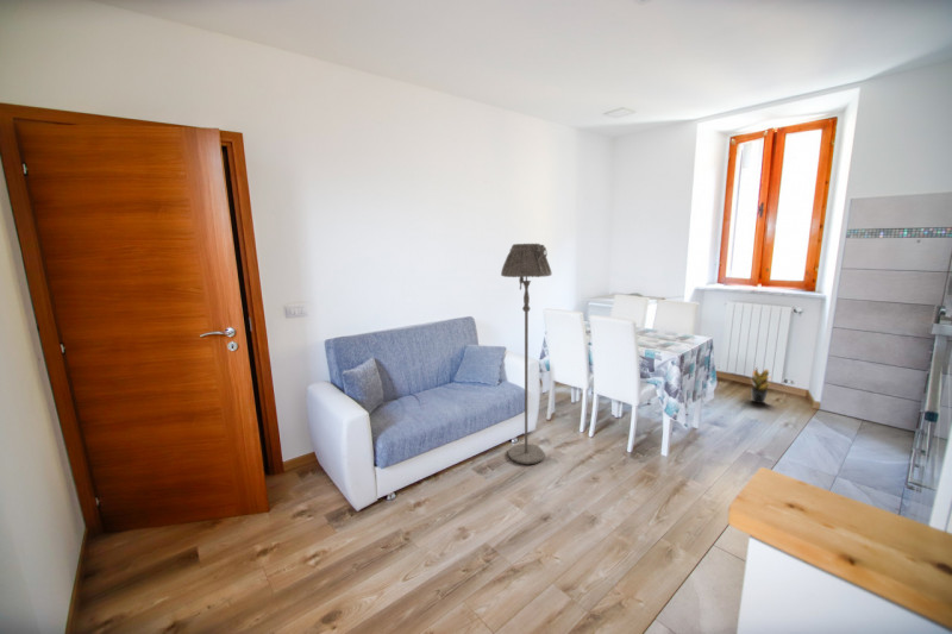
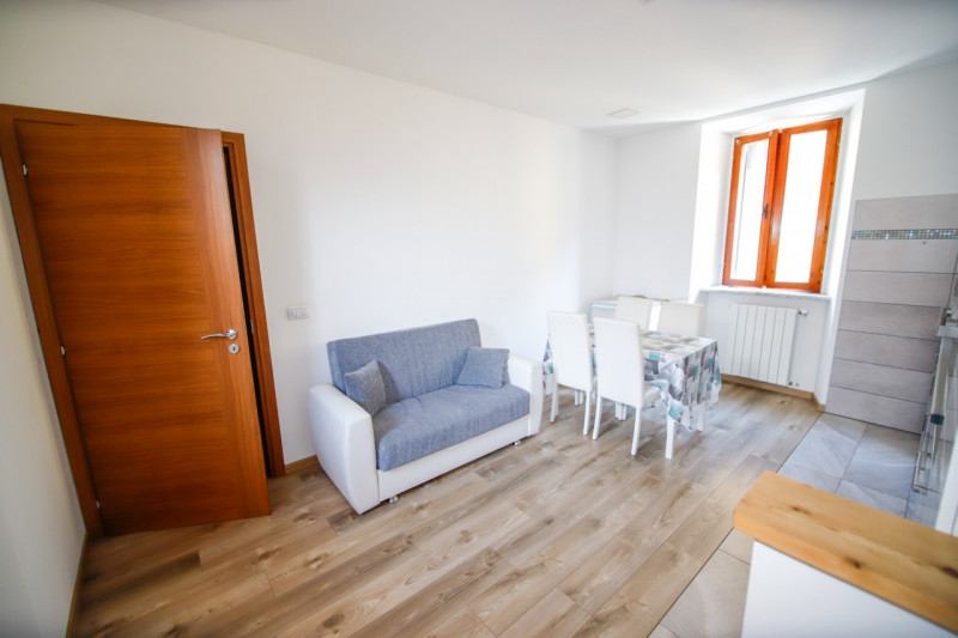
- floor lamp (526, 353)
- potted plant (760, 384)
